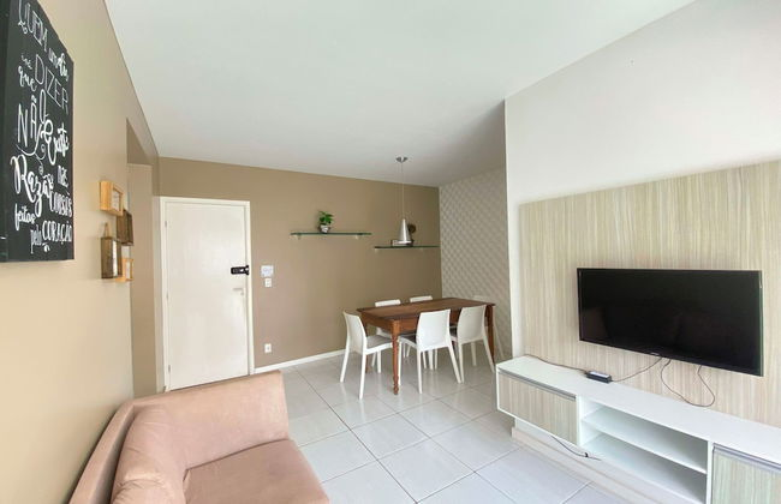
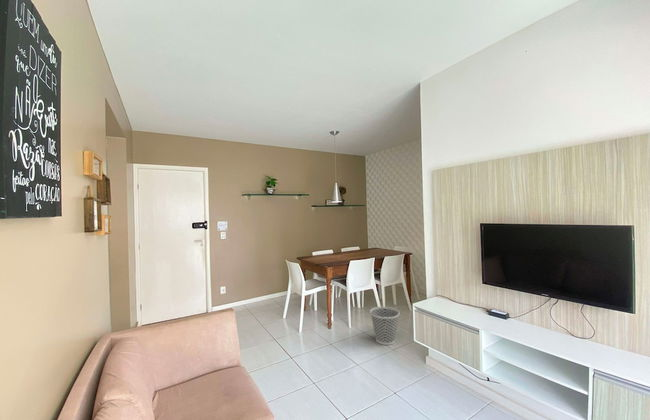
+ wastebasket (385, 325)
